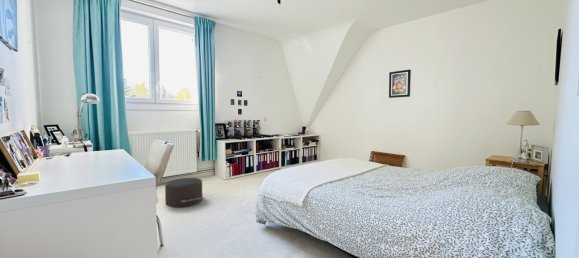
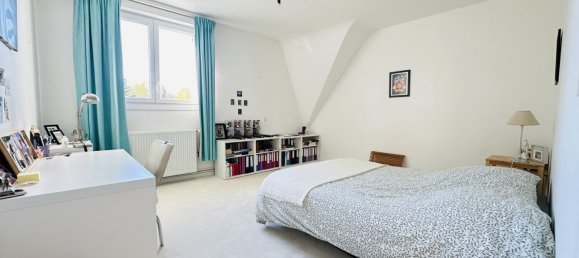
- pouf (187, 190)
